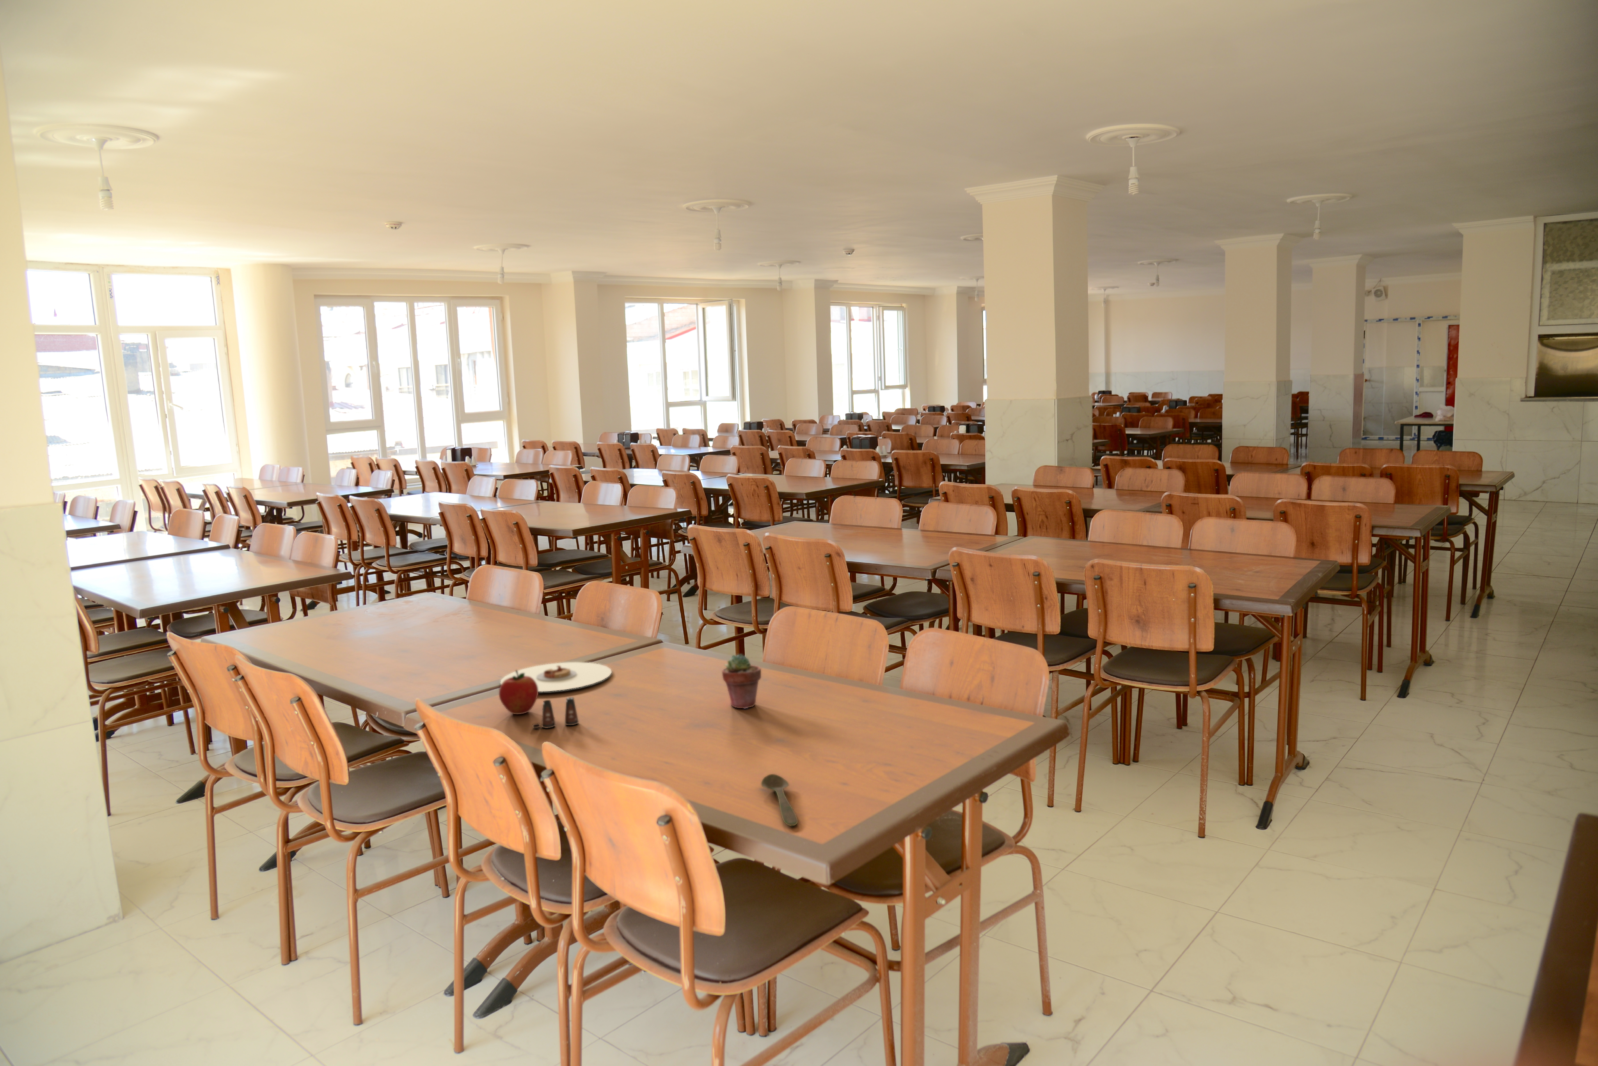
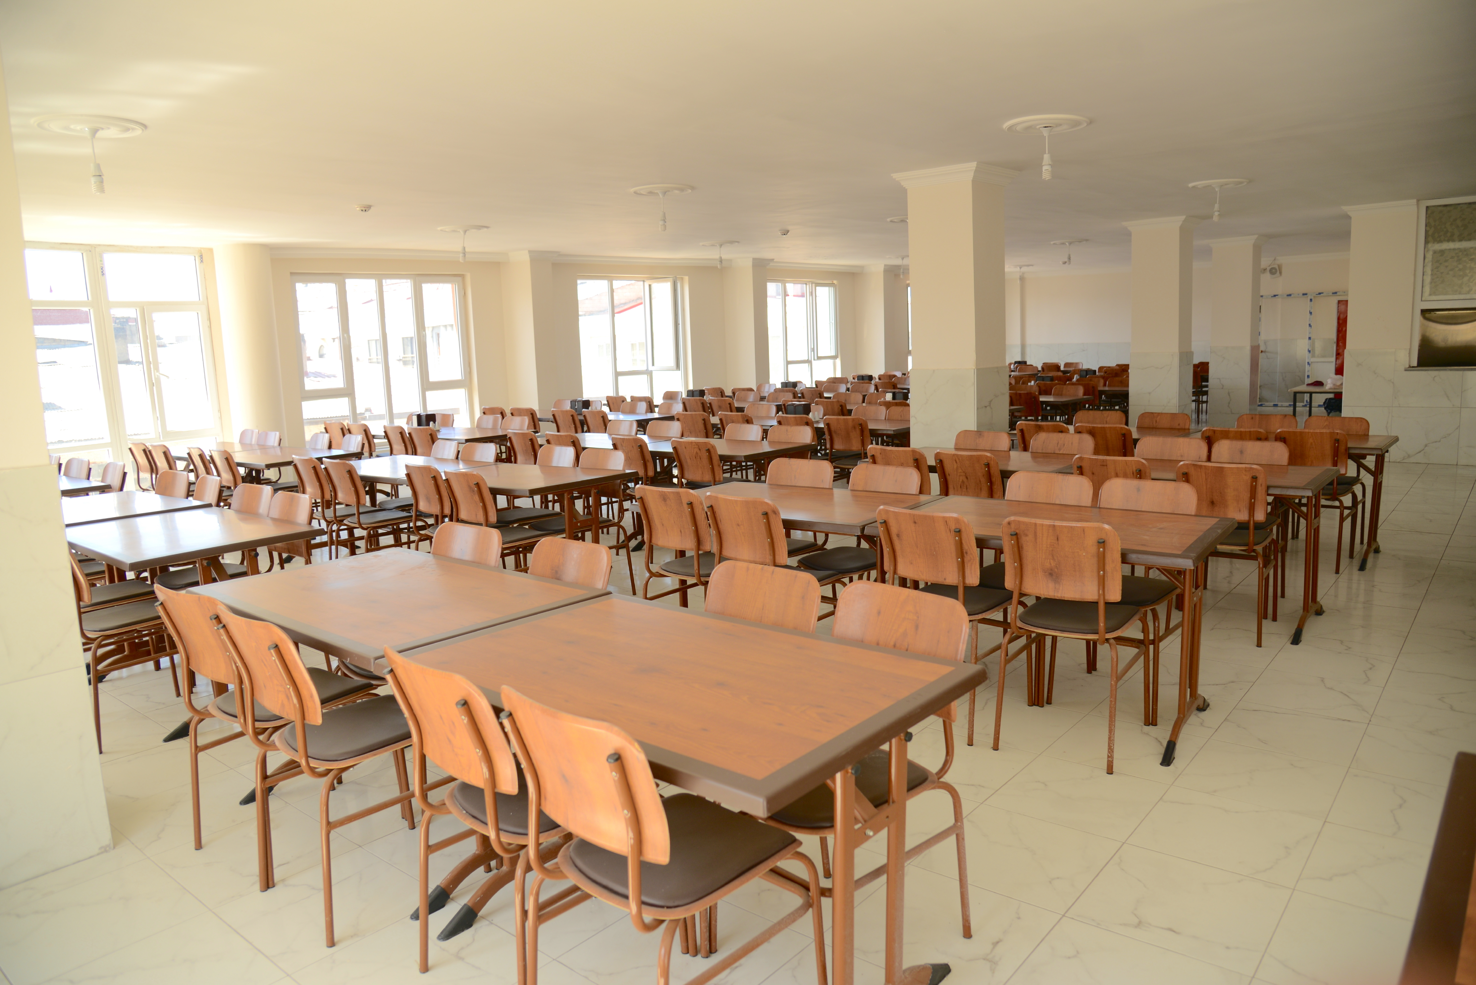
- salt shaker (553, 713)
- plate (557, 672)
- apple (519, 691)
- potted succulent (741, 679)
- spoon (782, 800)
